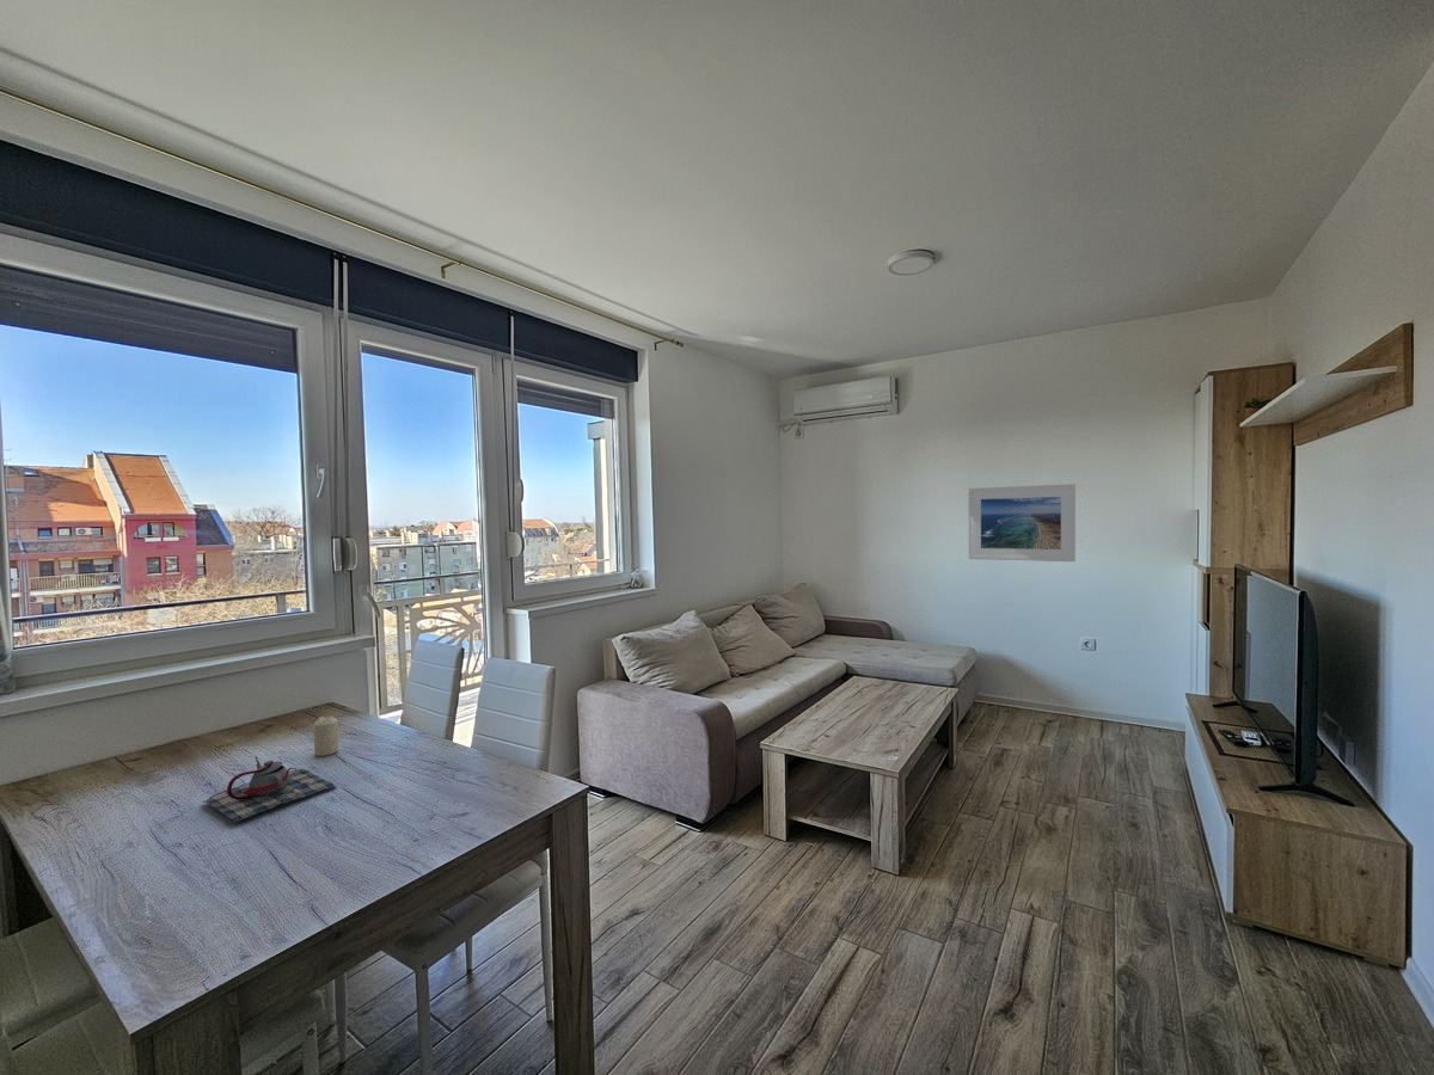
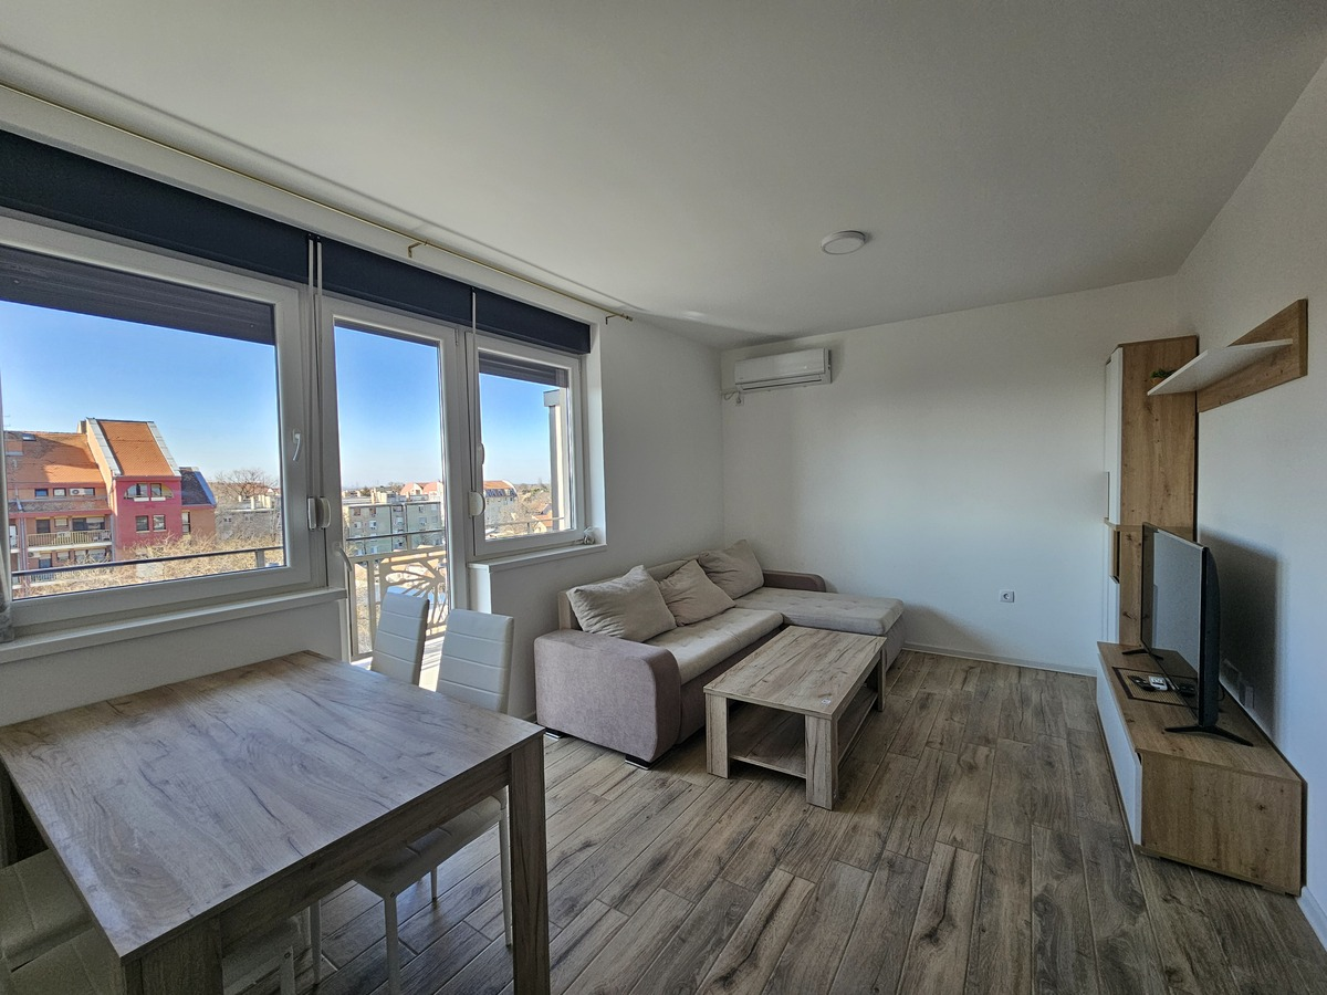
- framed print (1019, 523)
- candle (325, 735)
- teapot (269, 778)
